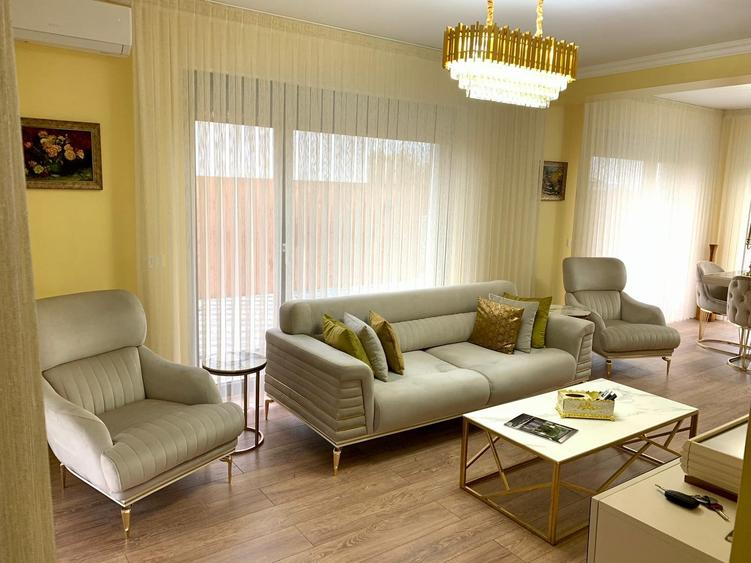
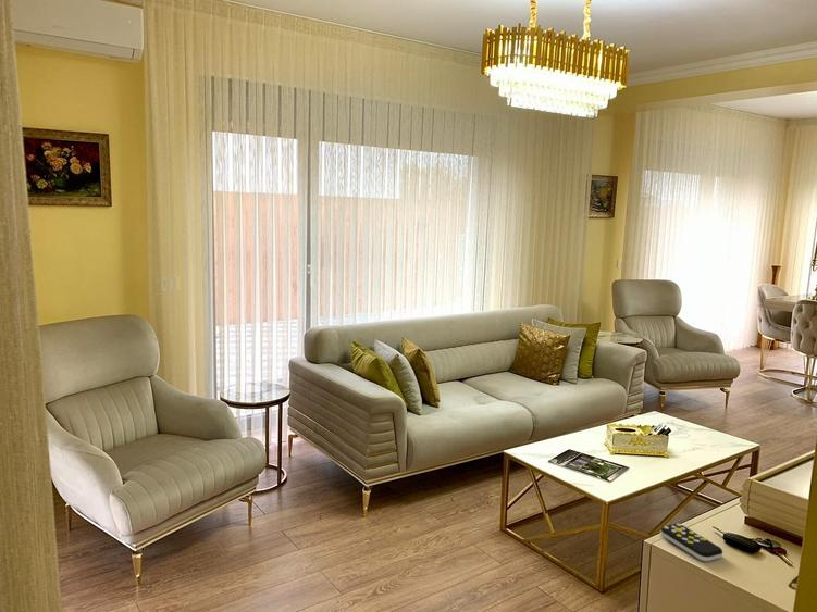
+ remote control (690, 541)
